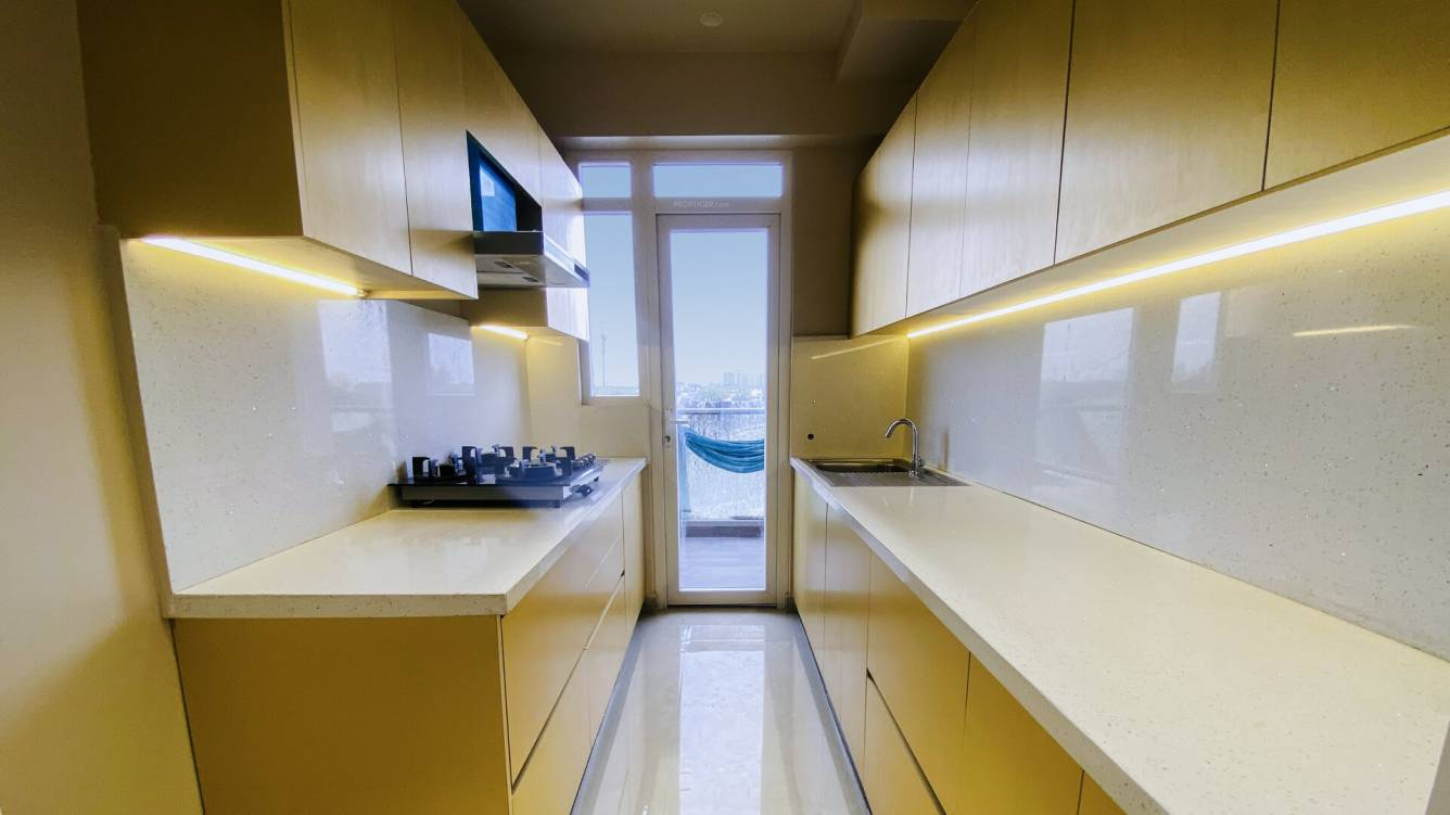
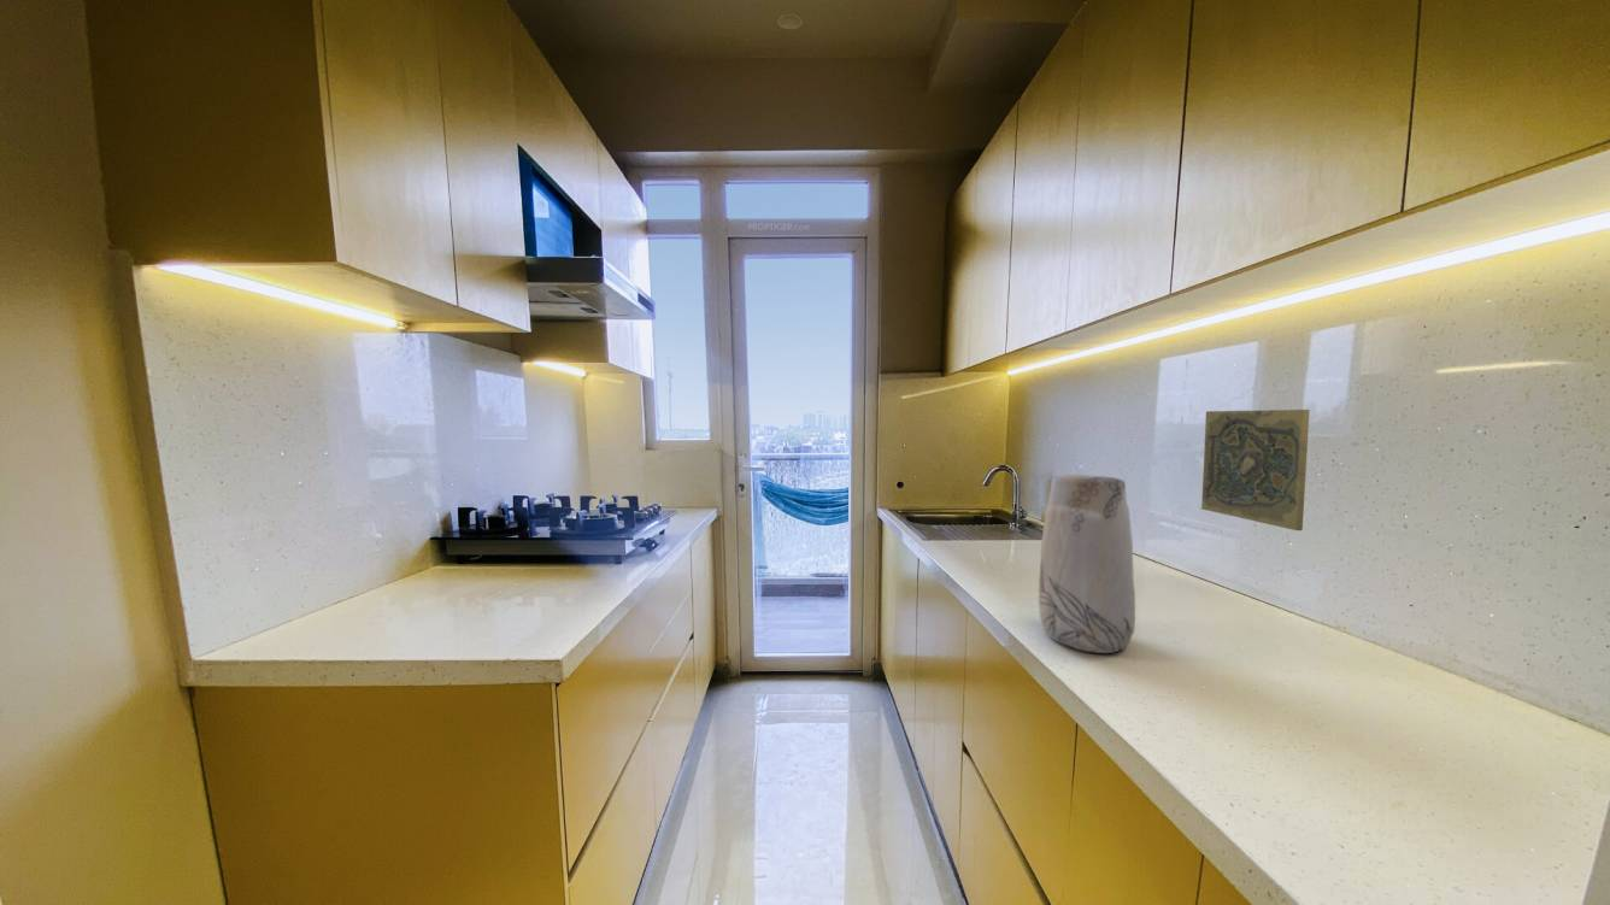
+ vase (1086, 558)
+ decorative tile (1250, 464)
